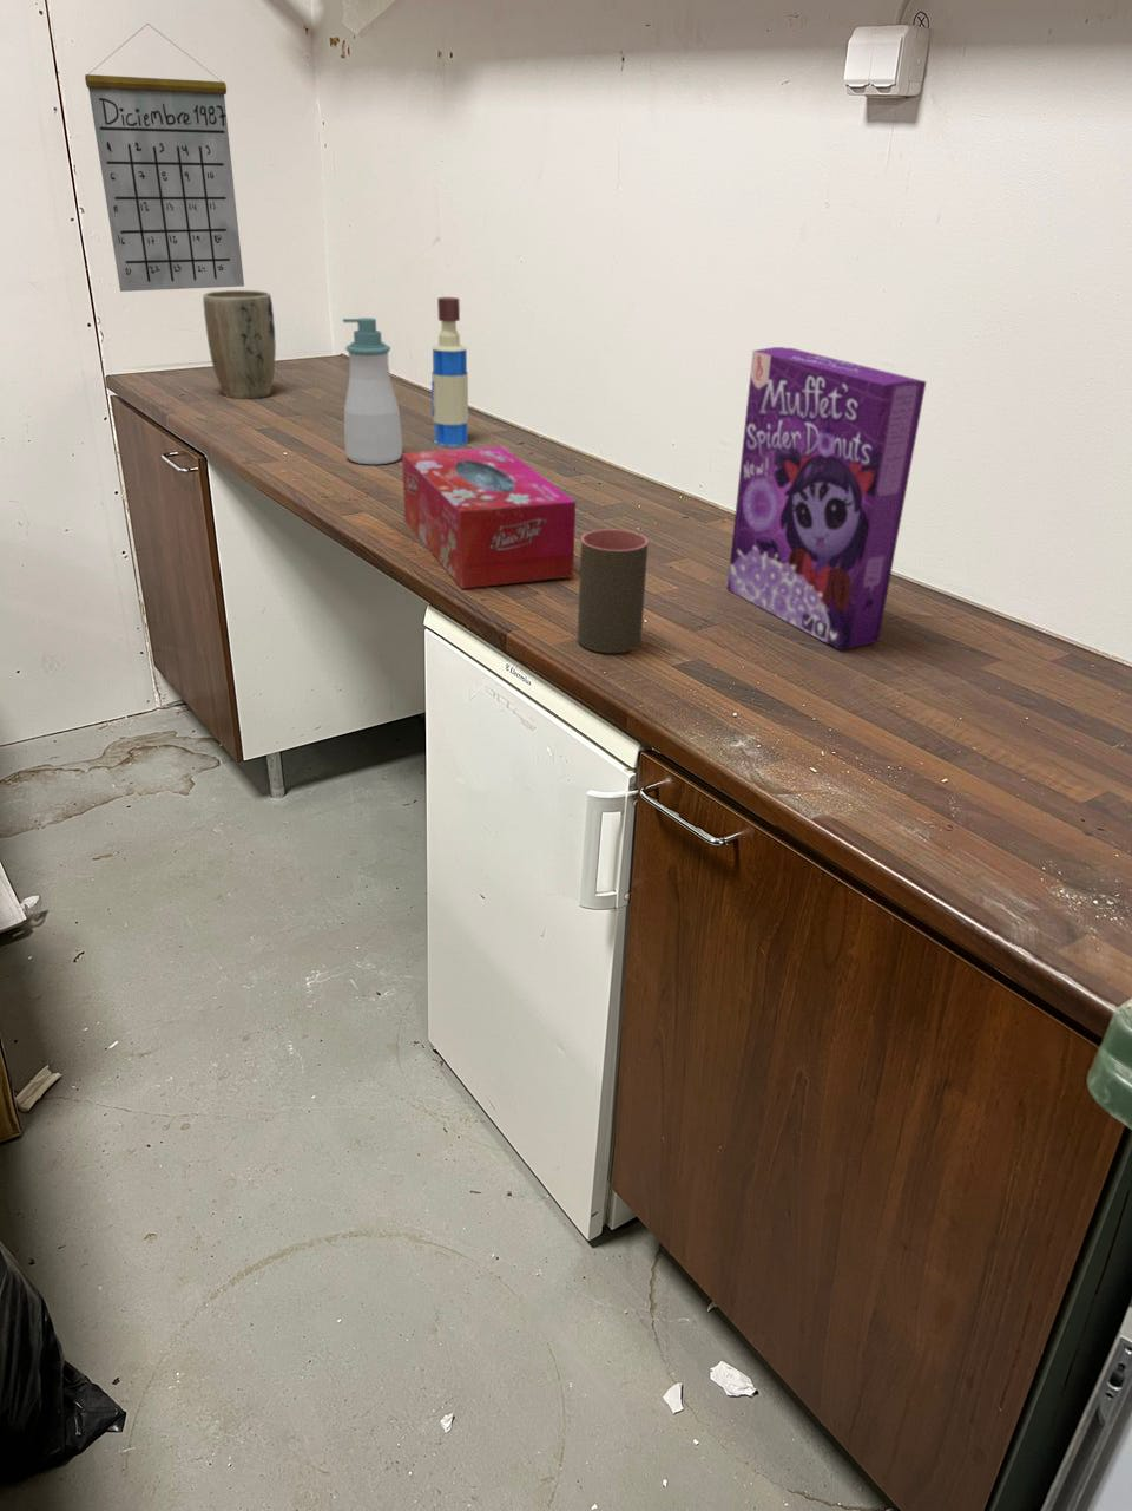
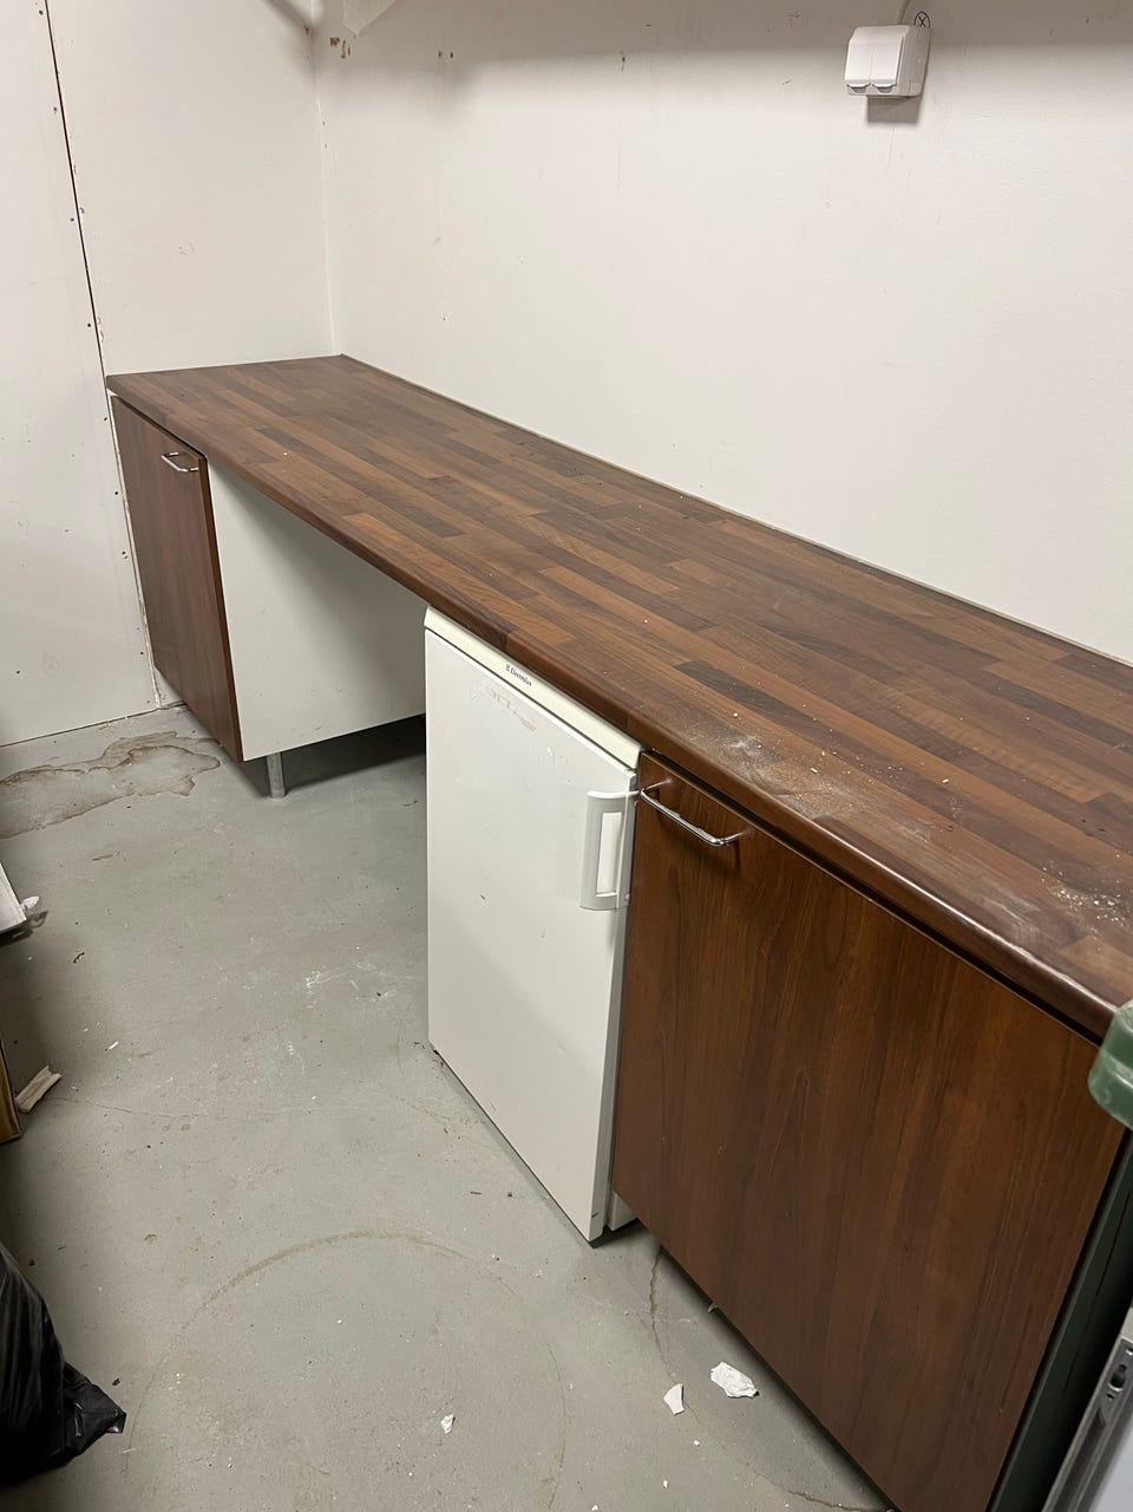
- plant pot (241, 345)
- tequila bottle (449, 374)
- tissue box (484, 512)
- calendar (168, 162)
- soap bottle (370, 390)
- cup (611, 590)
- cereal box (816, 495)
